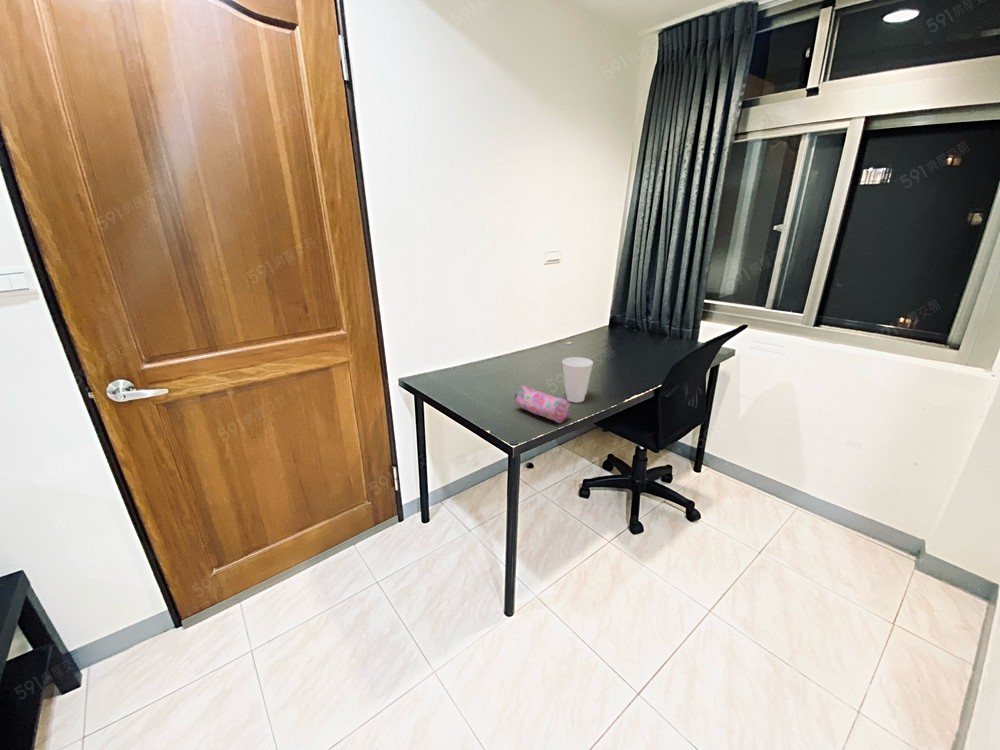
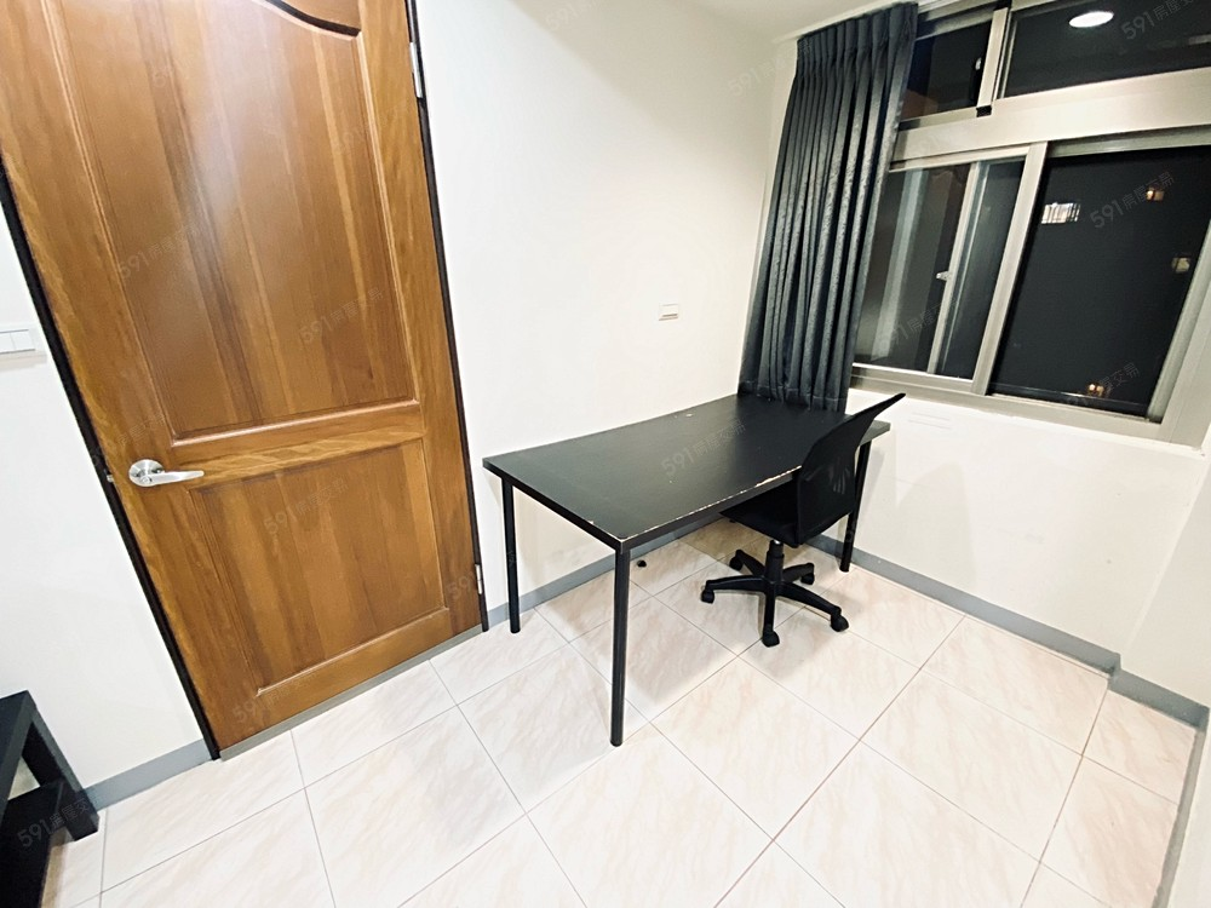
- cup (576, 380)
- pencil case (541, 403)
